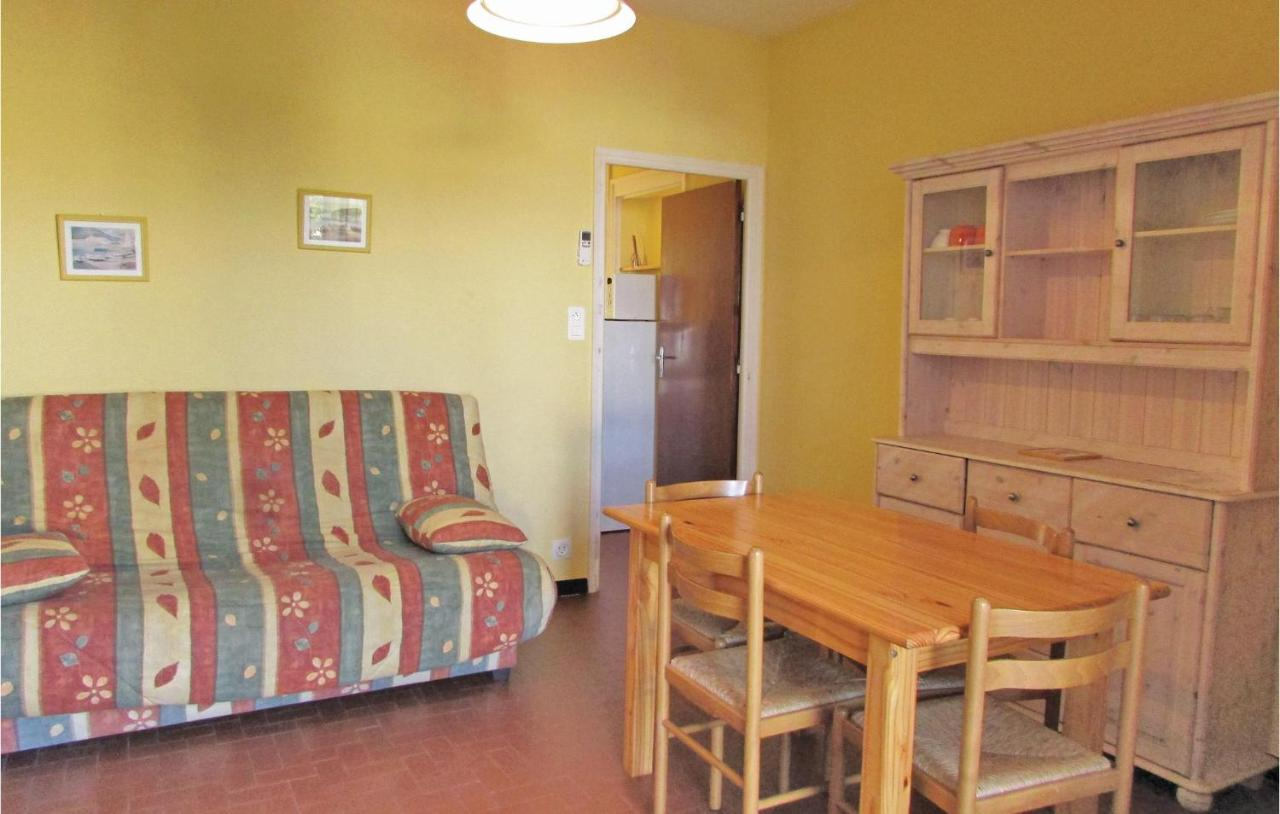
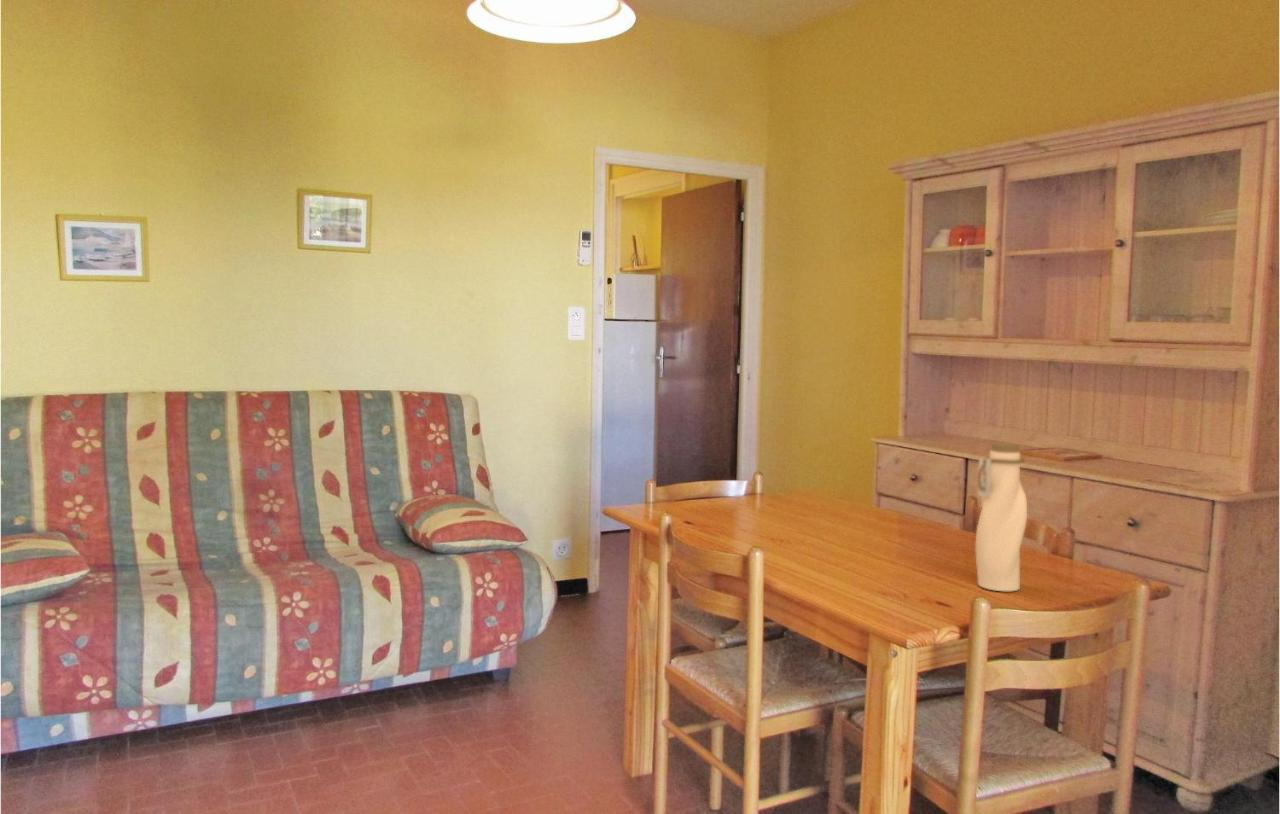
+ water bottle (999, 516)
